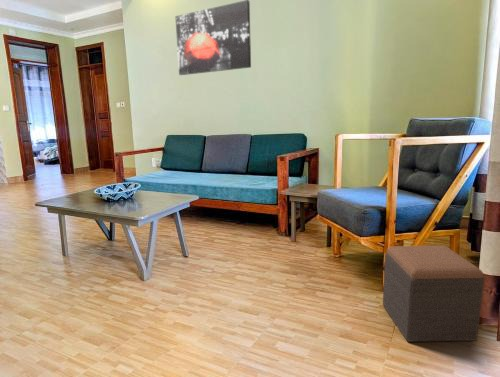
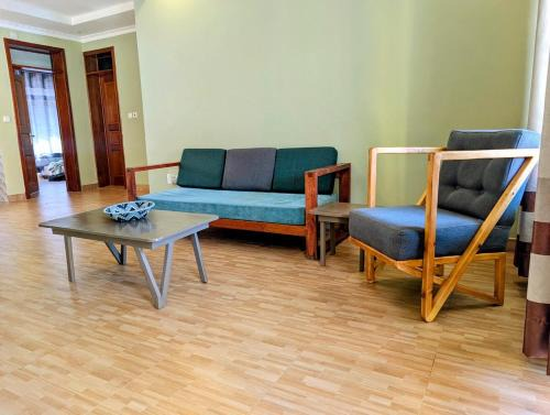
- wall art (211, 40)
- footstool (428, 289)
